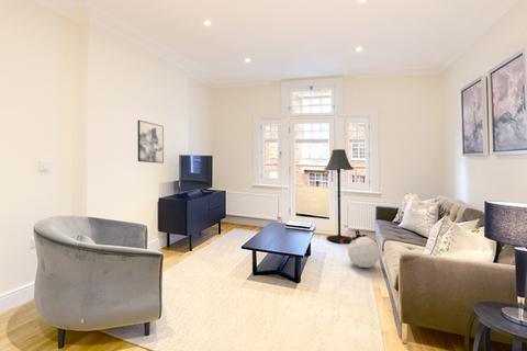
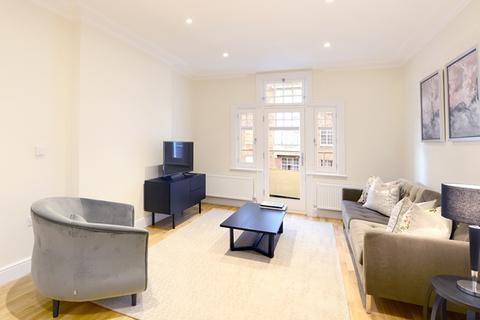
- floor lamp (338, 194)
- pouf (361, 248)
- wall art (150, 143)
